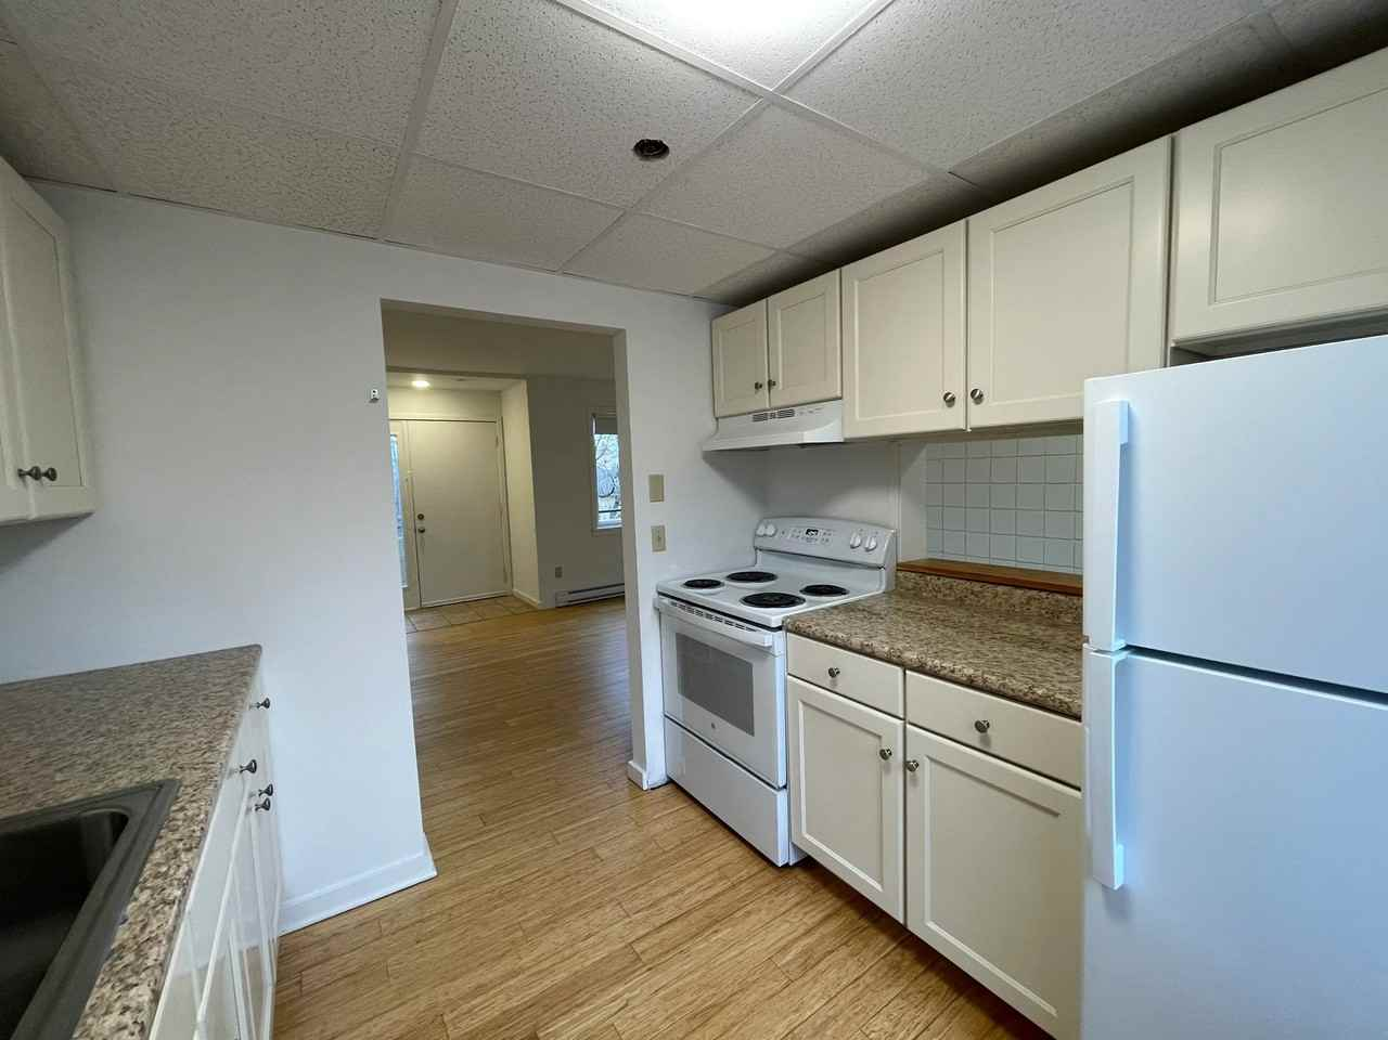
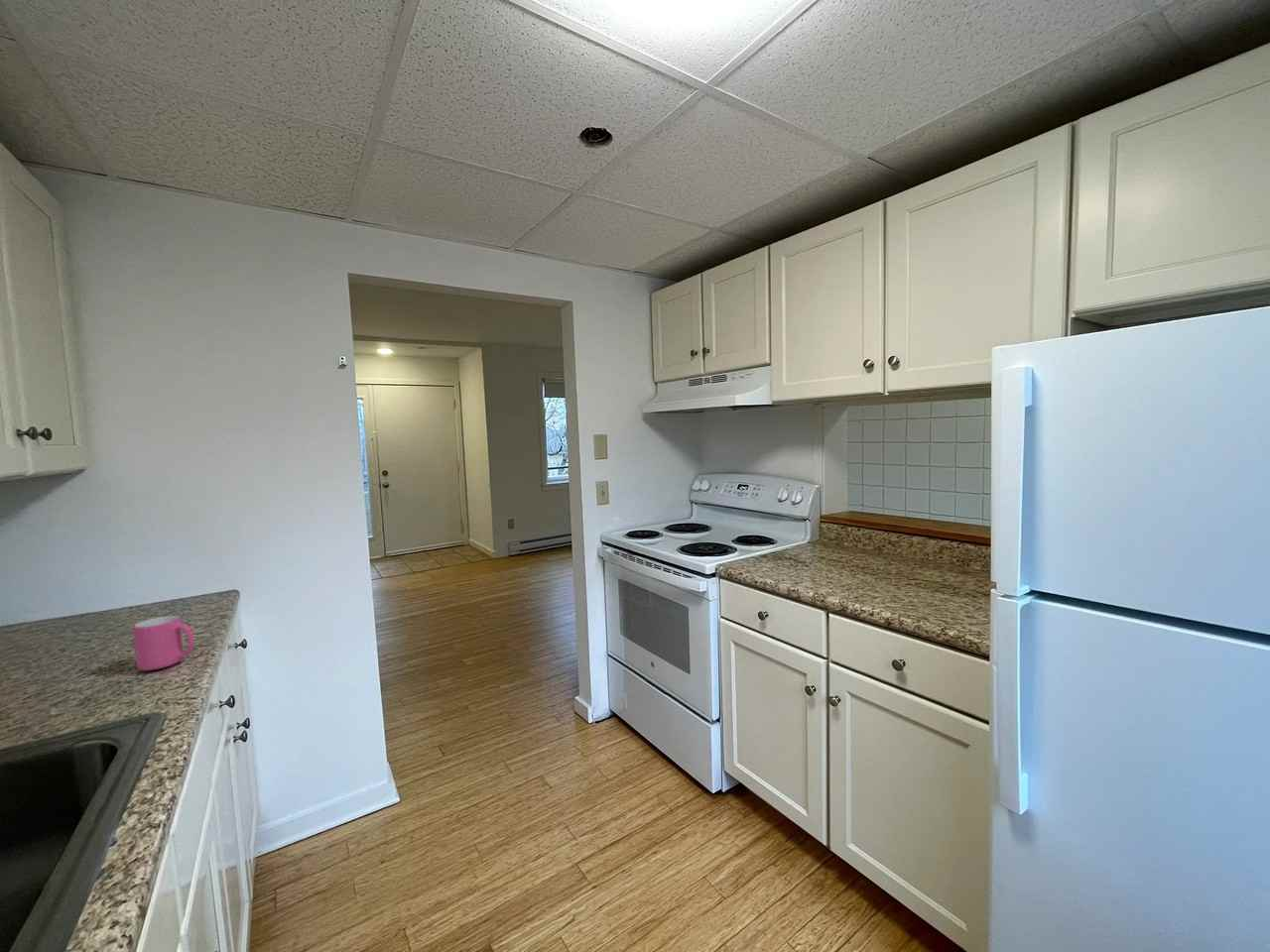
+ mug (167, 642)
